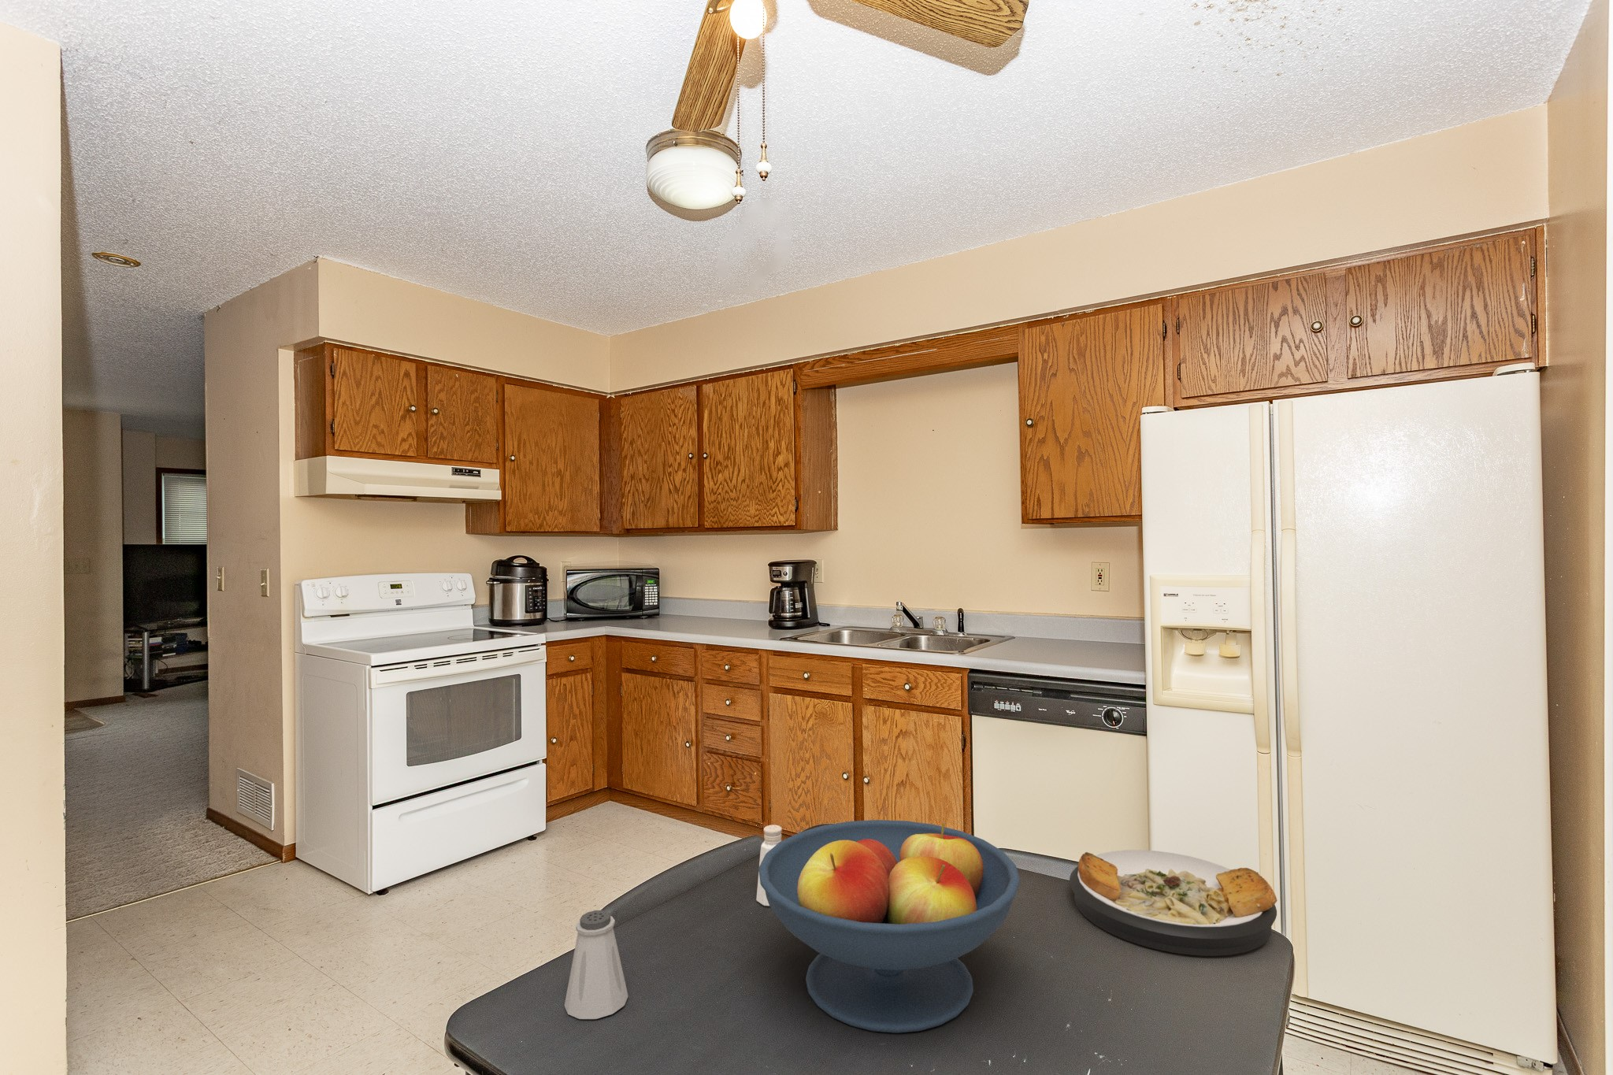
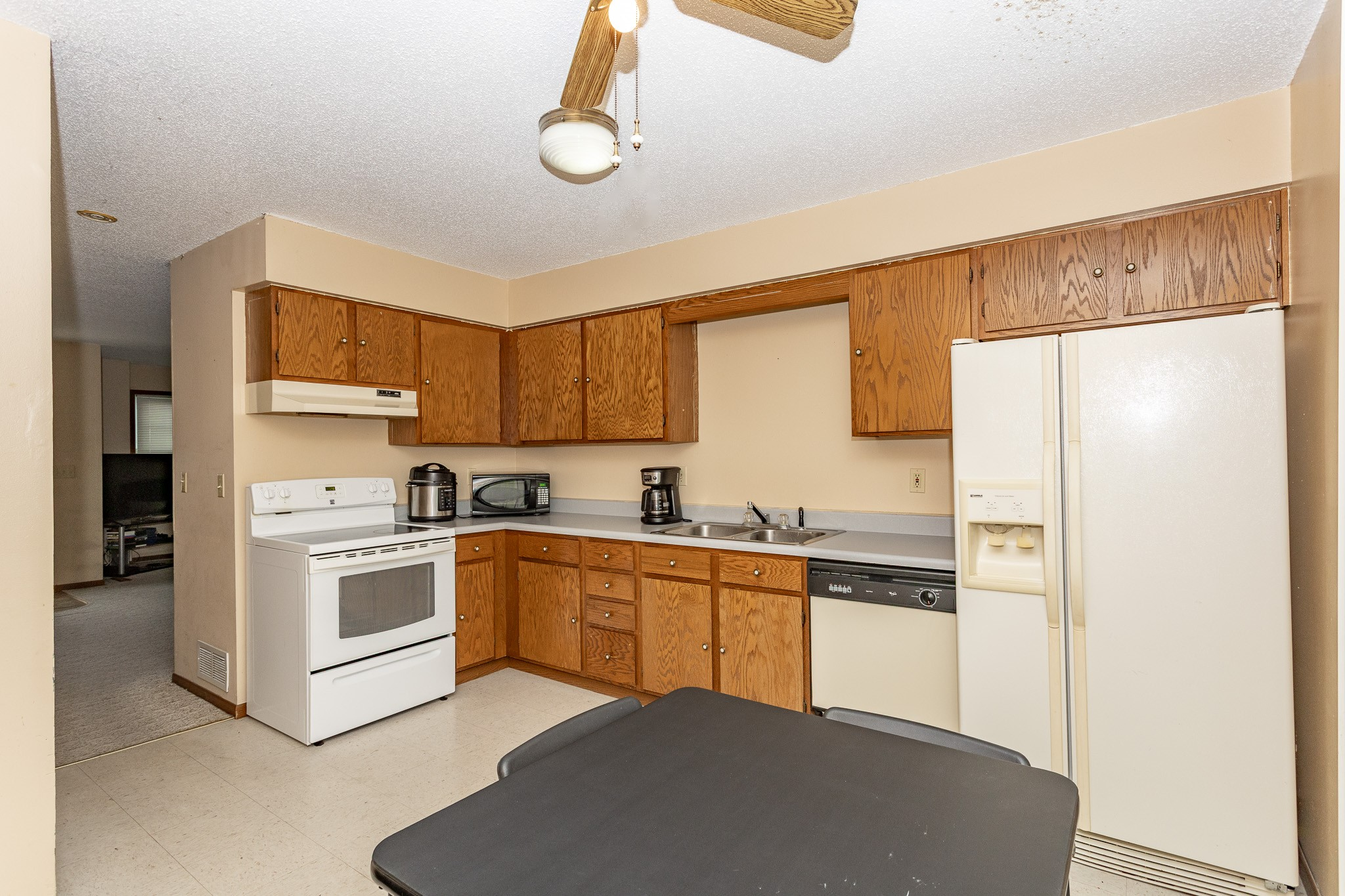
- pepper shaker (763, 858)
- plate (1168, 889)
- saltshaker (595, 959)
- fruit bowl (886, 902)
